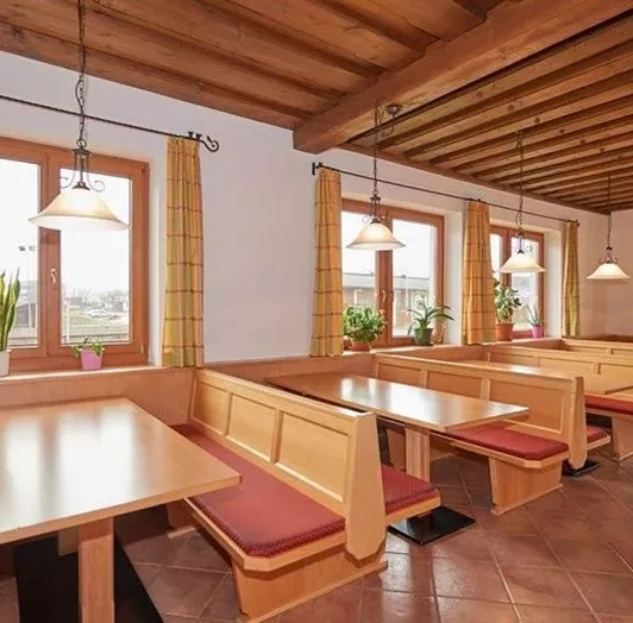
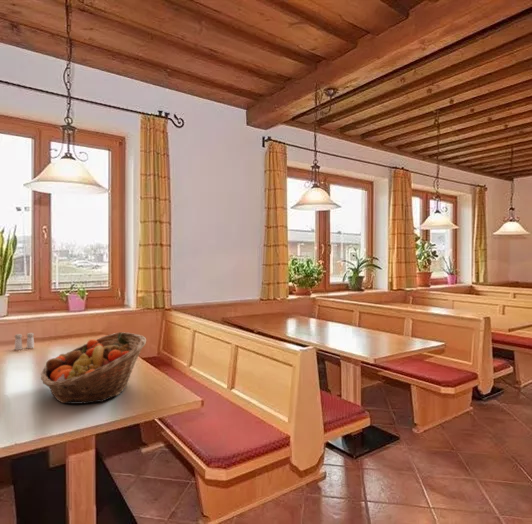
+ salt and pepper shaker (21, 341)
+ fruit basket (95, 364)
